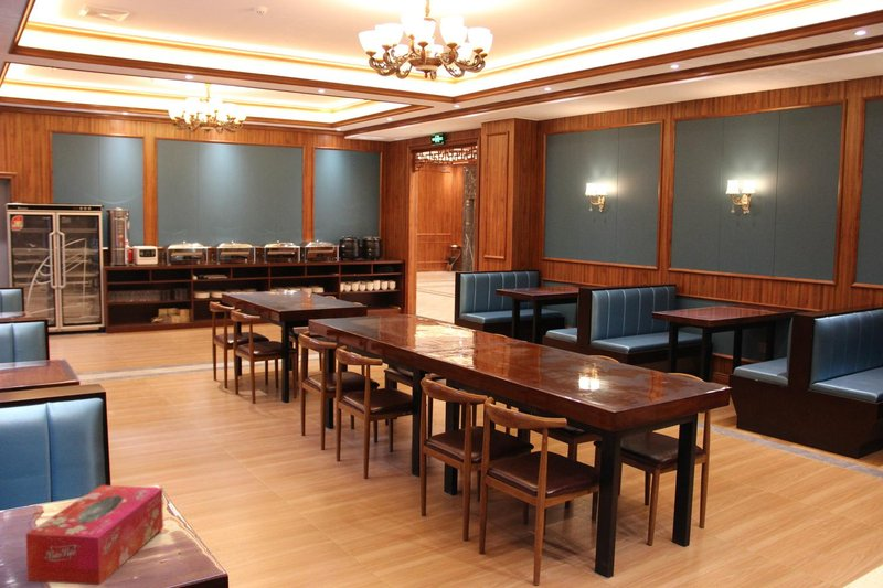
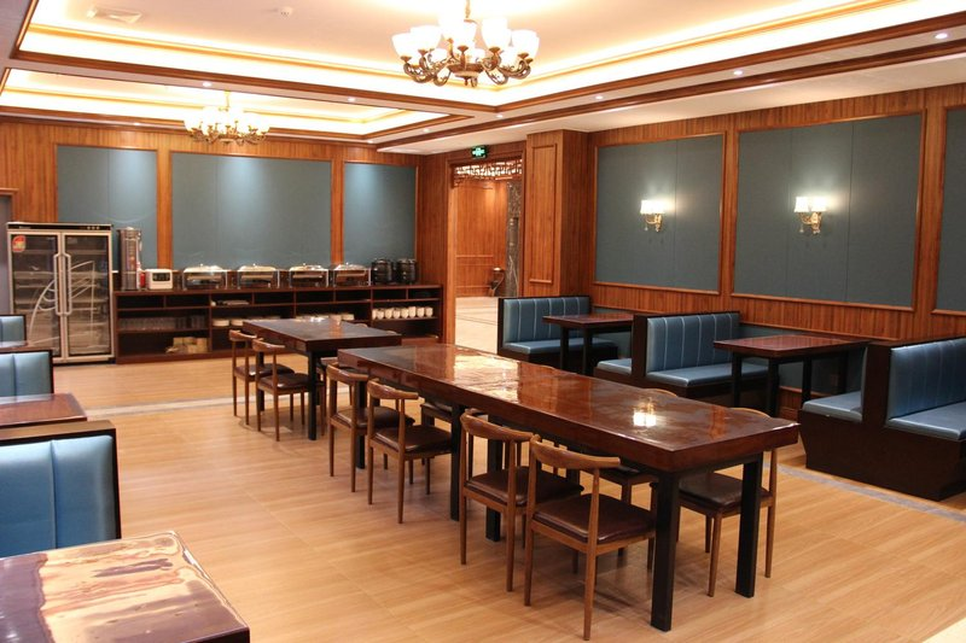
- tissue box (100, 531)
